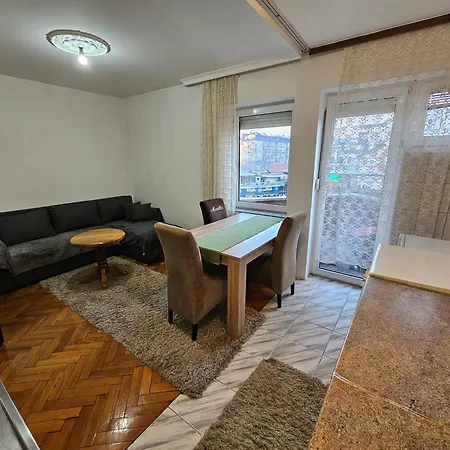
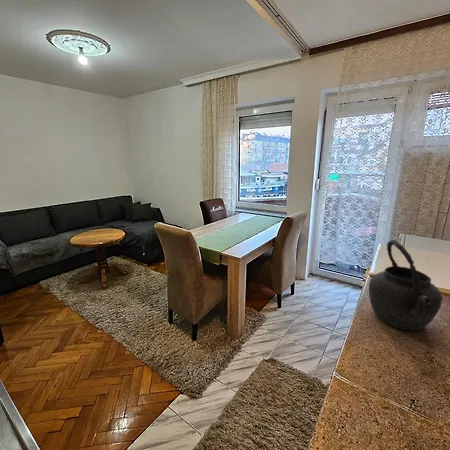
+ kettle (405, 285)
